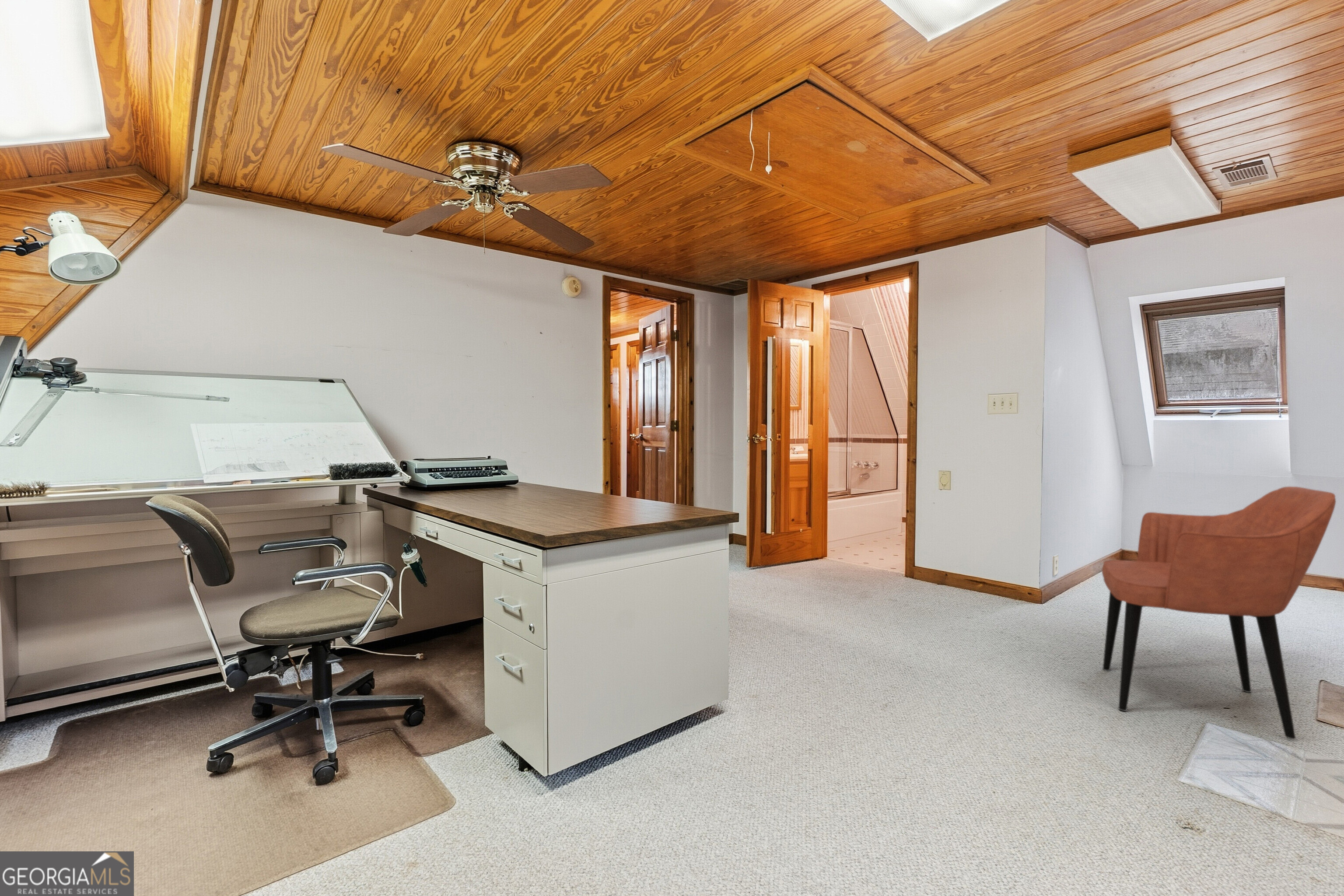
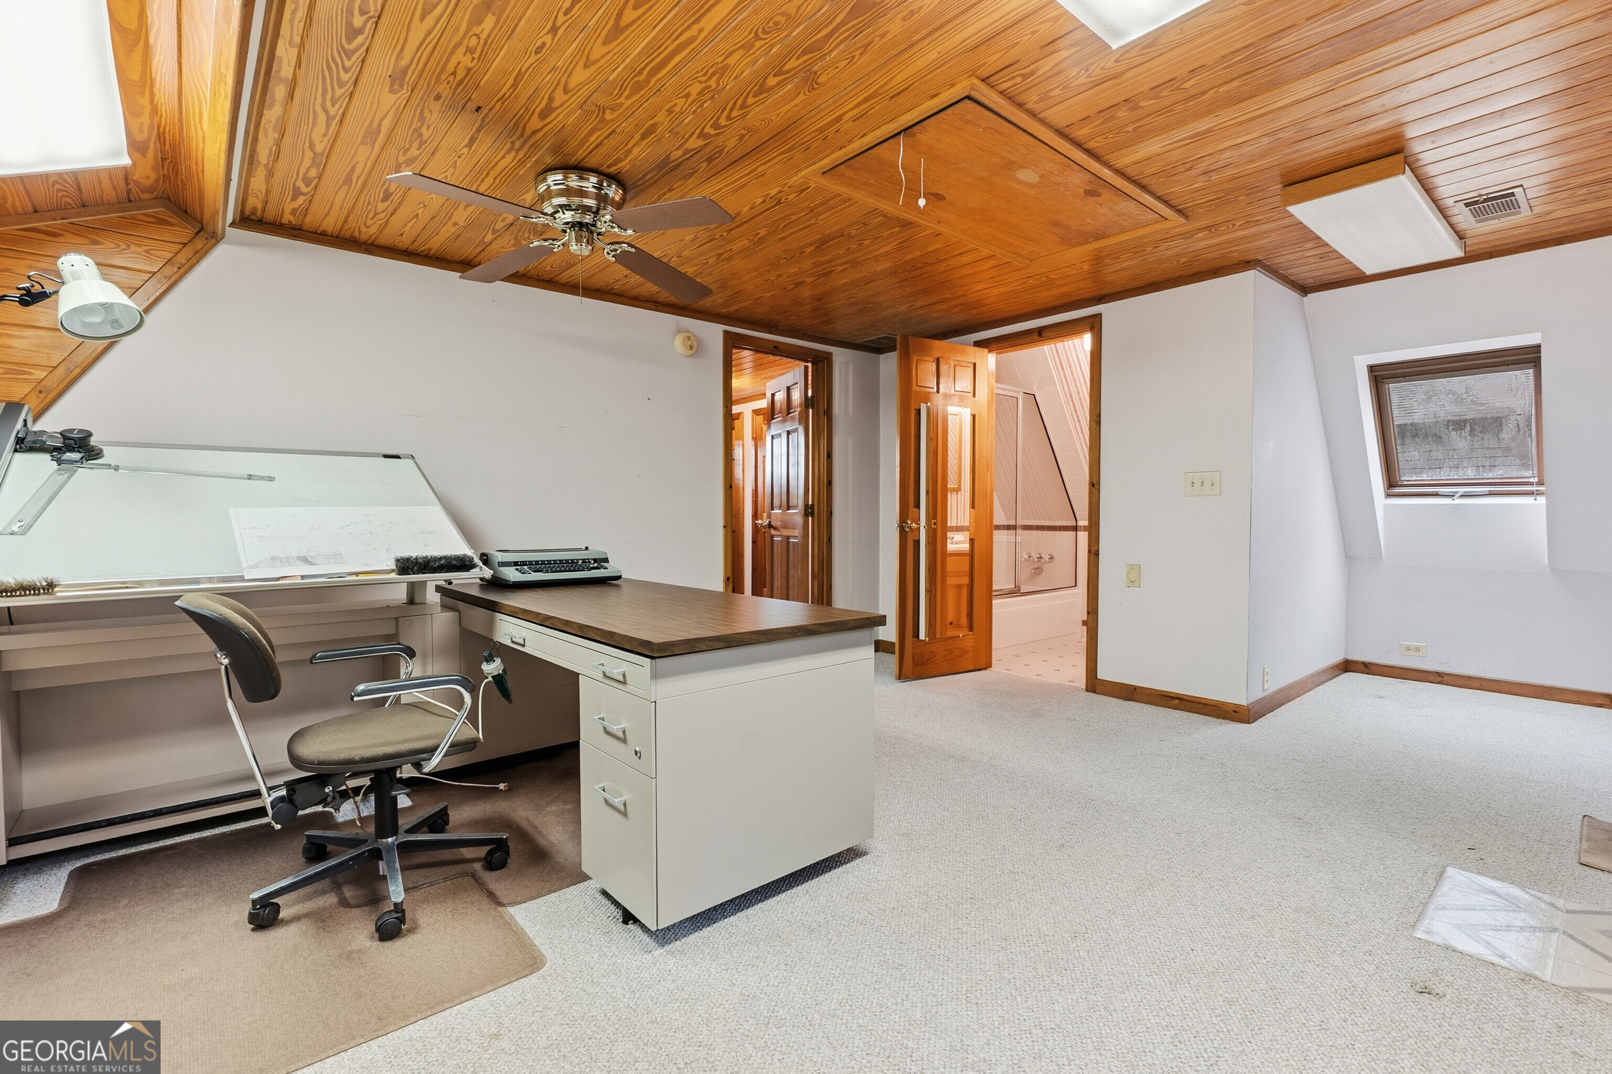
- armchair (1203, 595)
